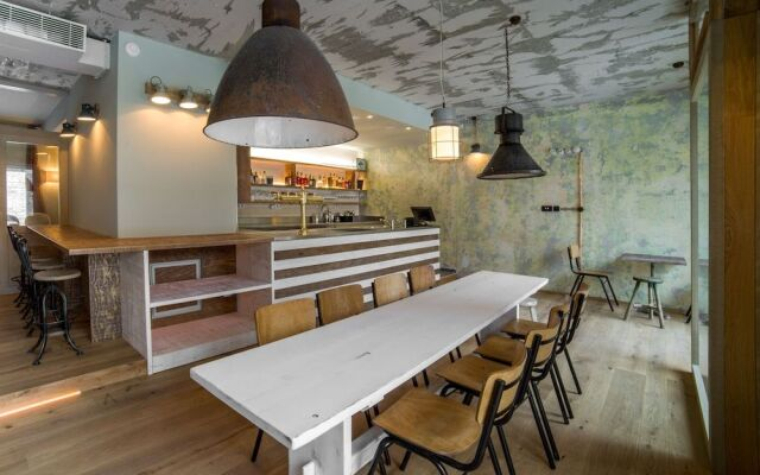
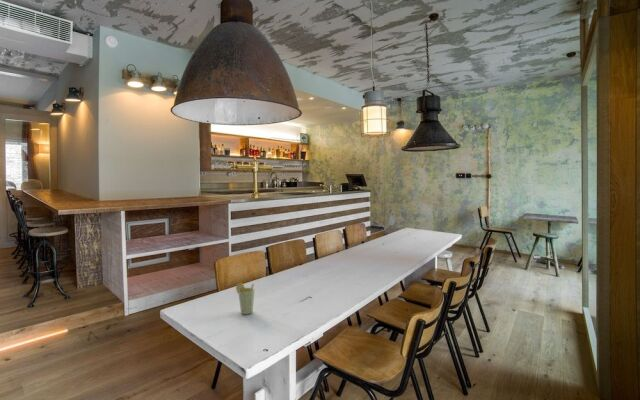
+ cup (245, 297)
